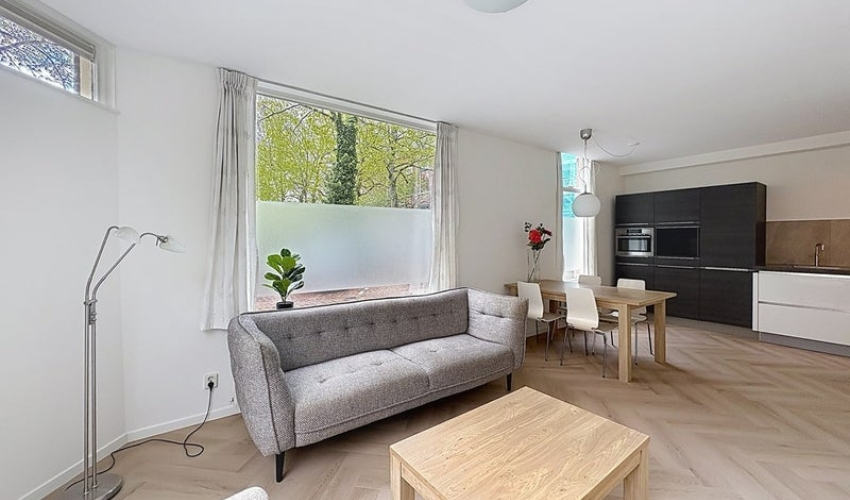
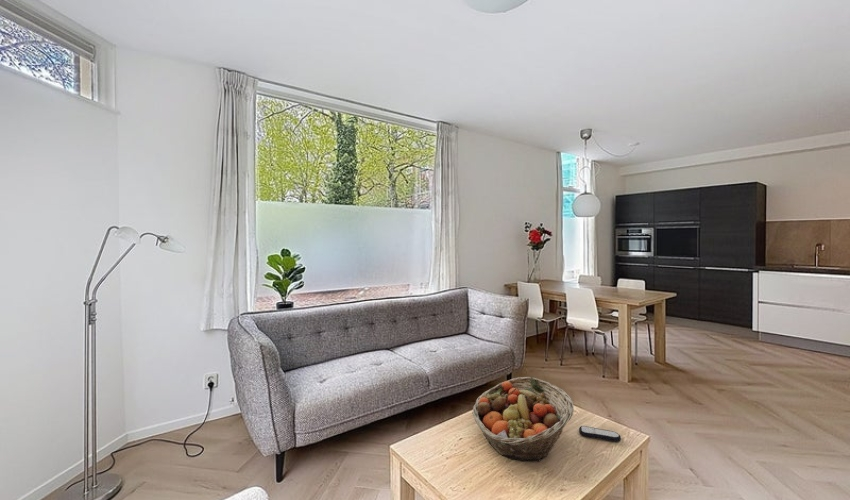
+ fruit basket (520, 414)
+ remote control (599, 433)
